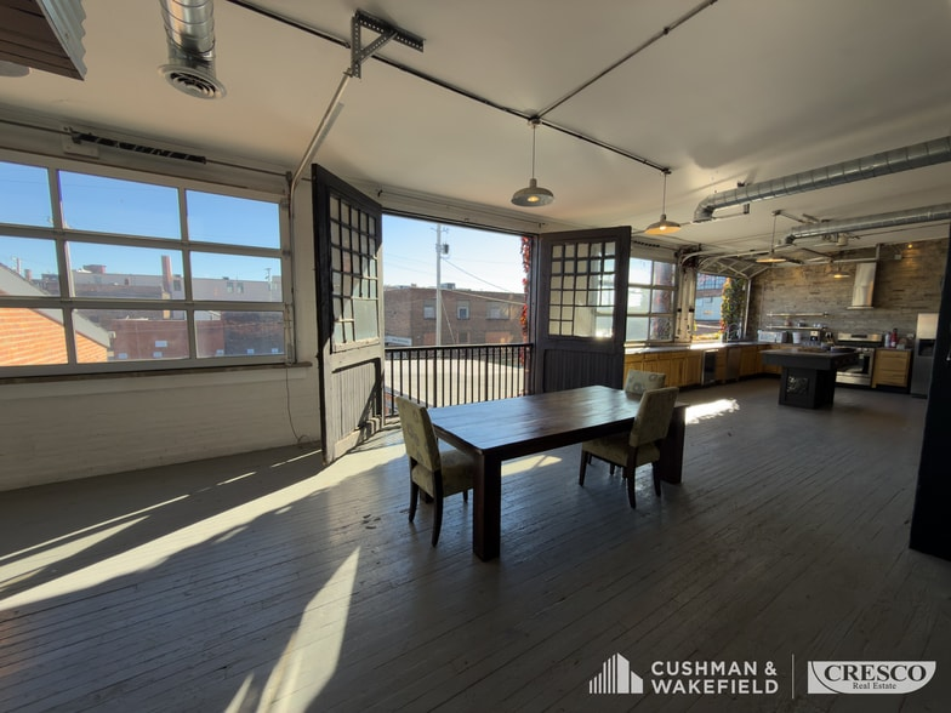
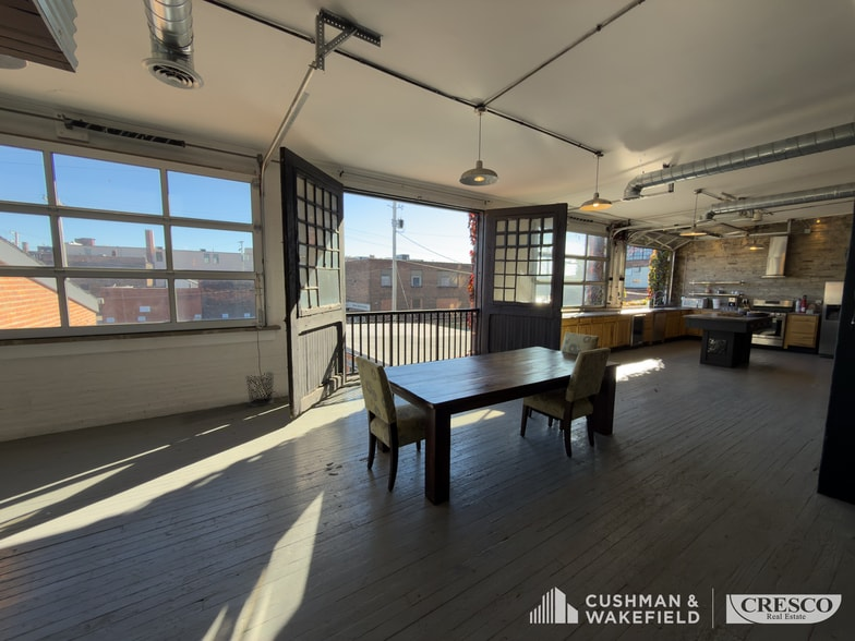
+ waste bin (260, 388)
